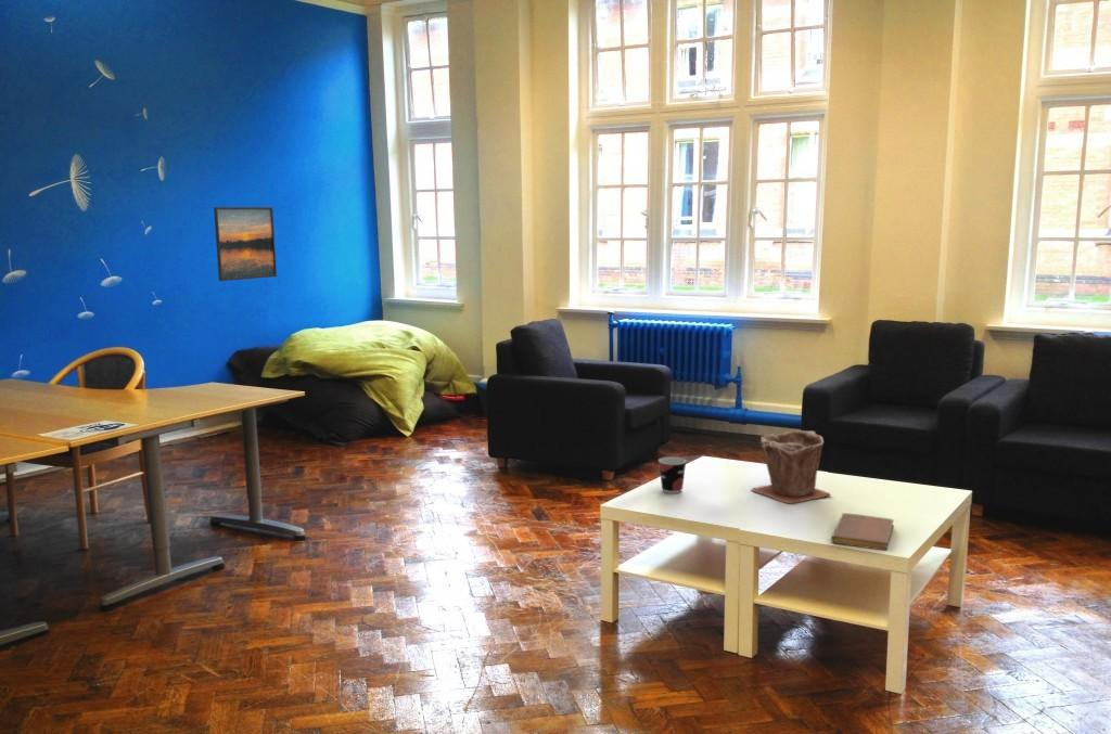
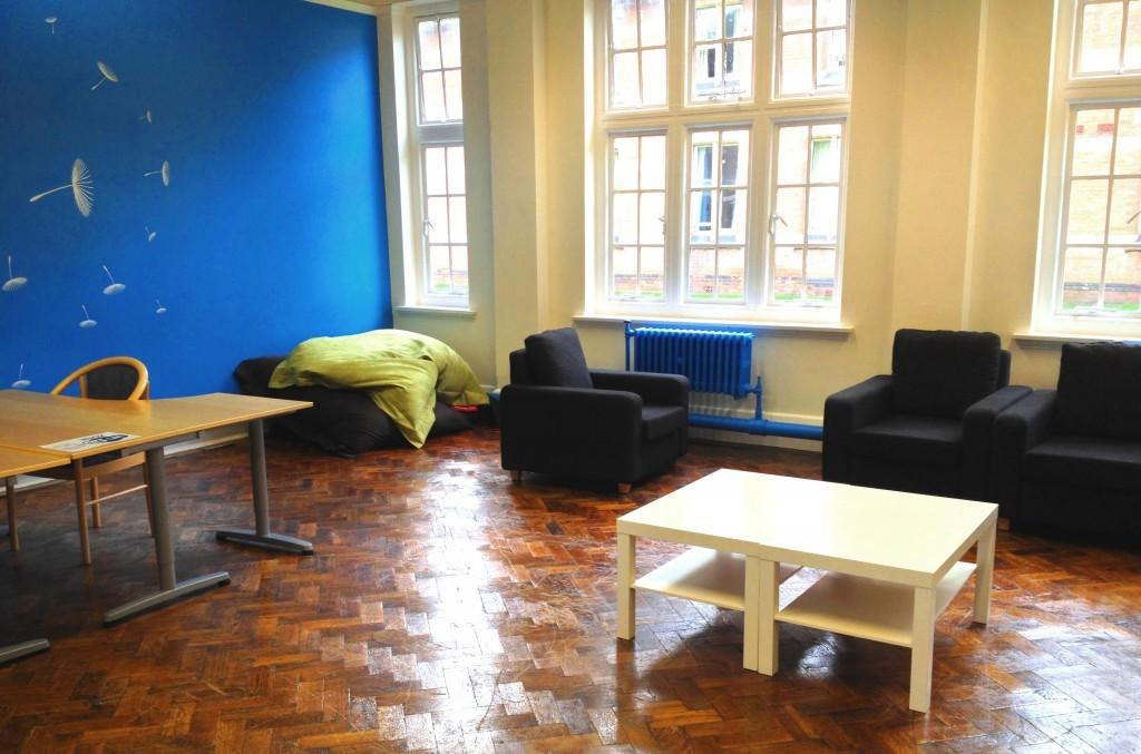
- cup (672, 475)
- plant pot (791, 464)
- notebook (863, 530)
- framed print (246, 243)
